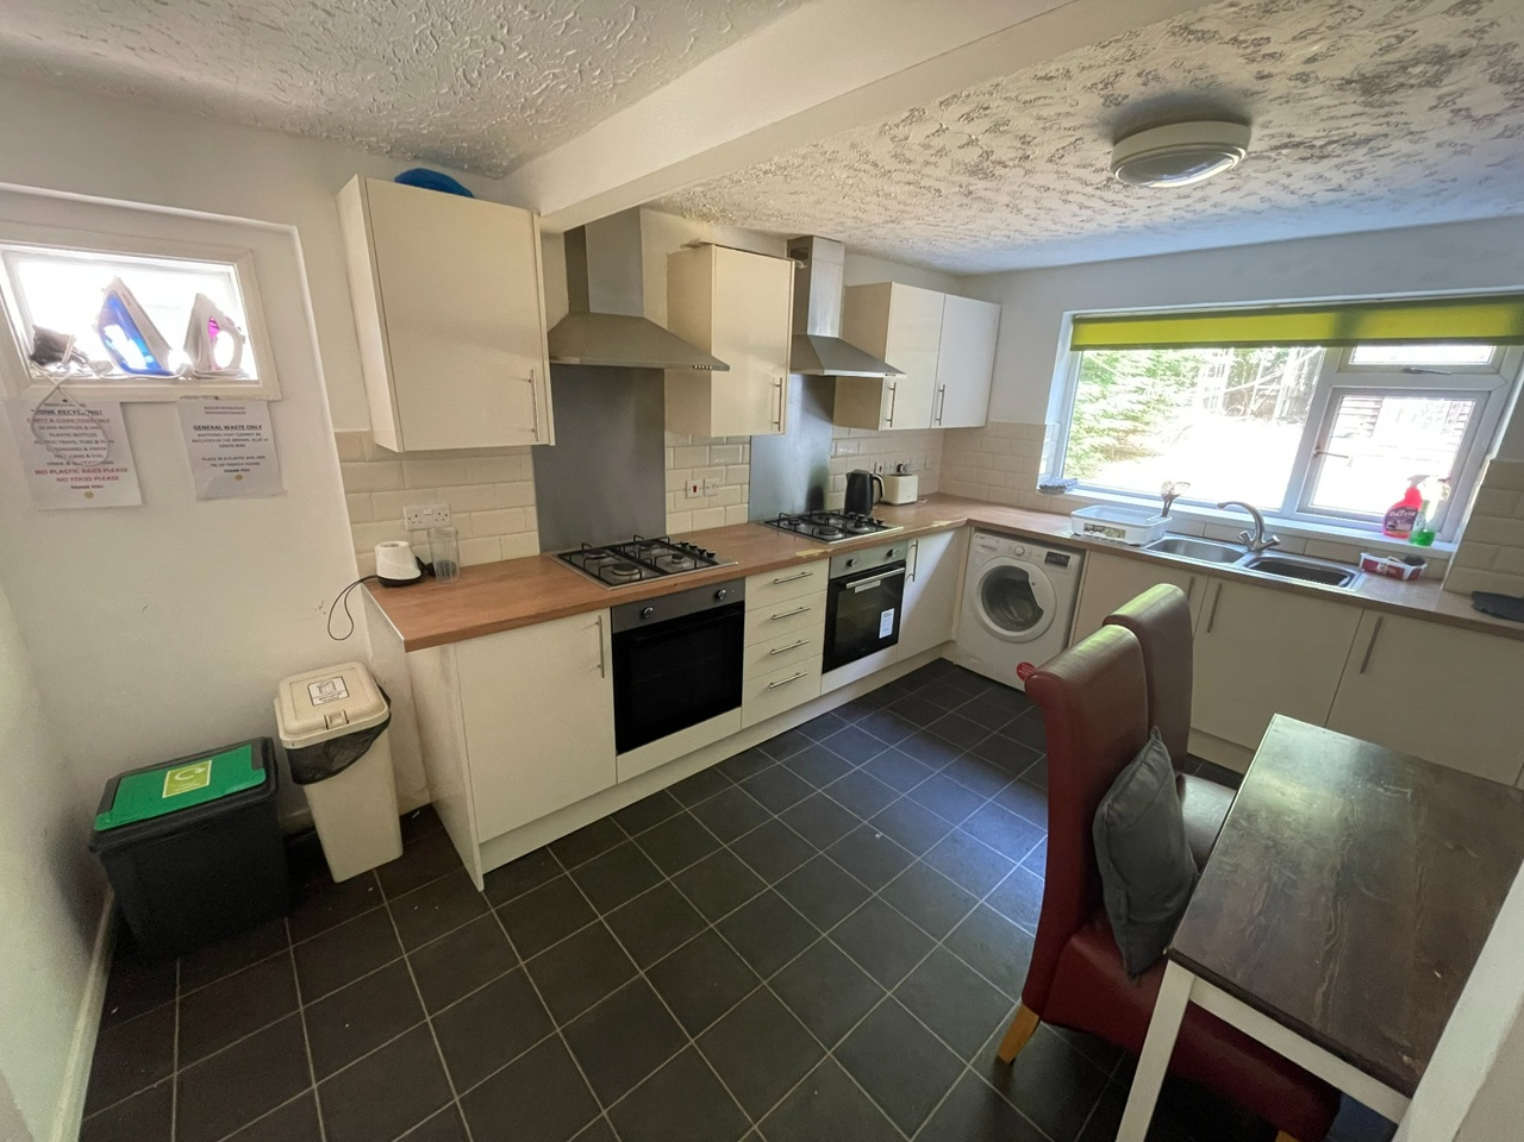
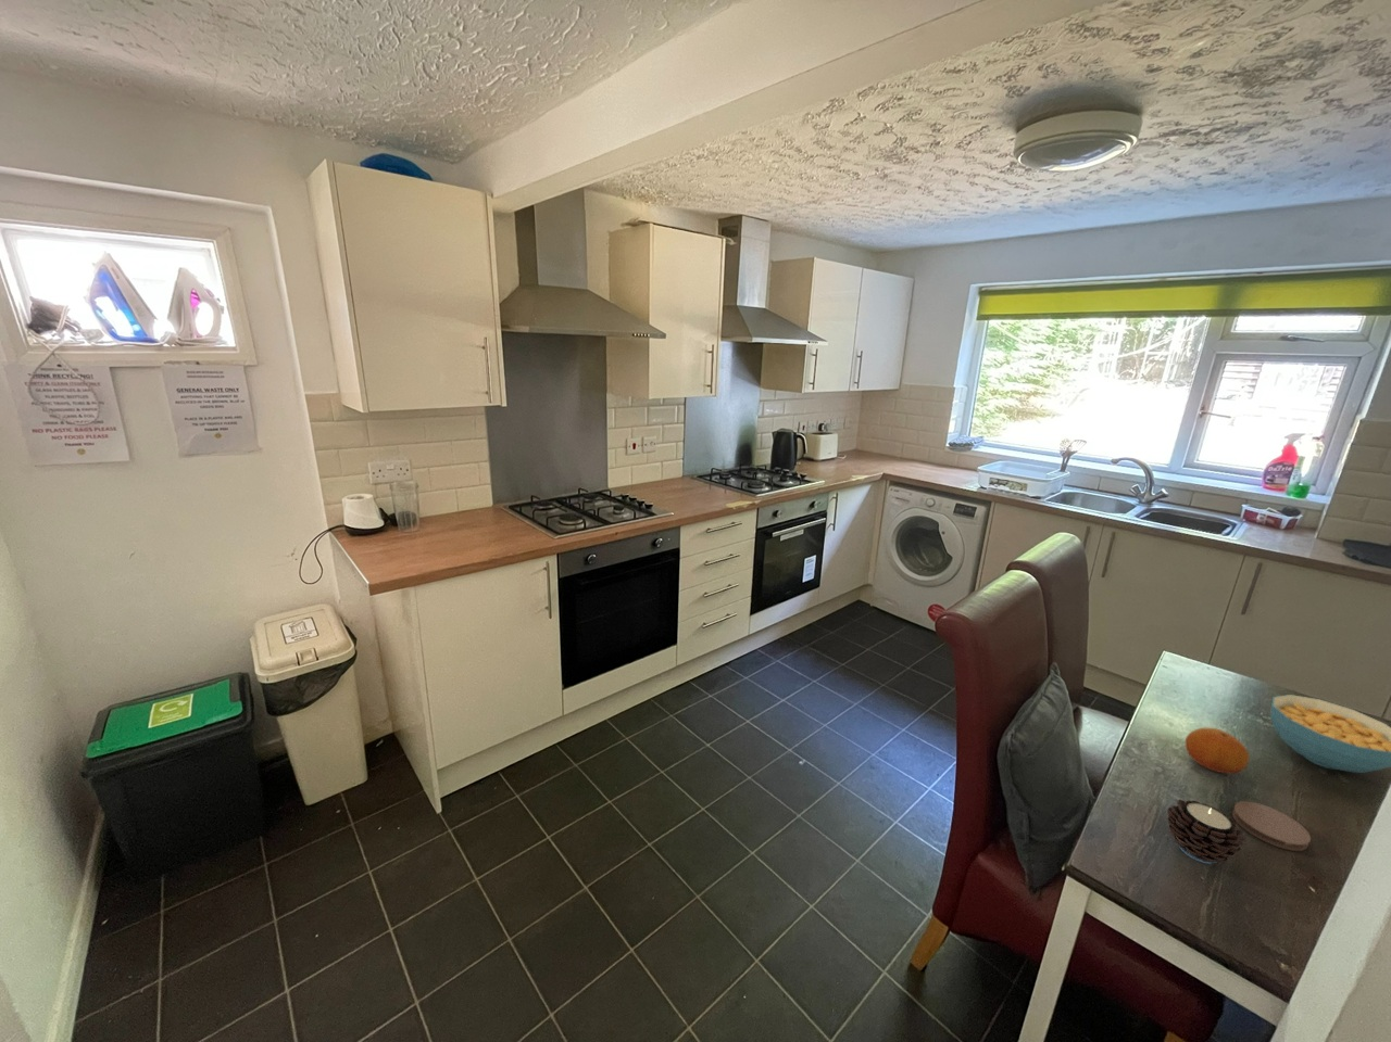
+ coaster (1269, 825)
+ fruit (1216, 750)
+ candle (1204, 830)
+ cereal bowl (1329, 740)
